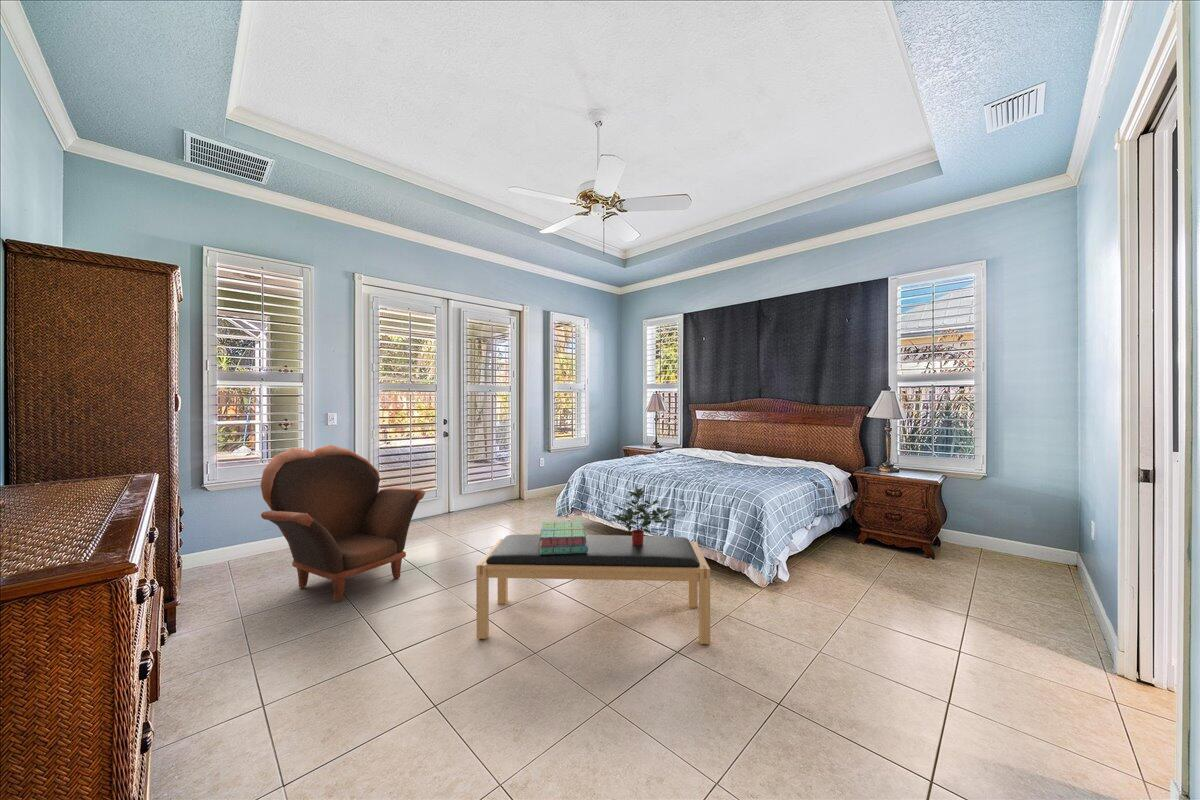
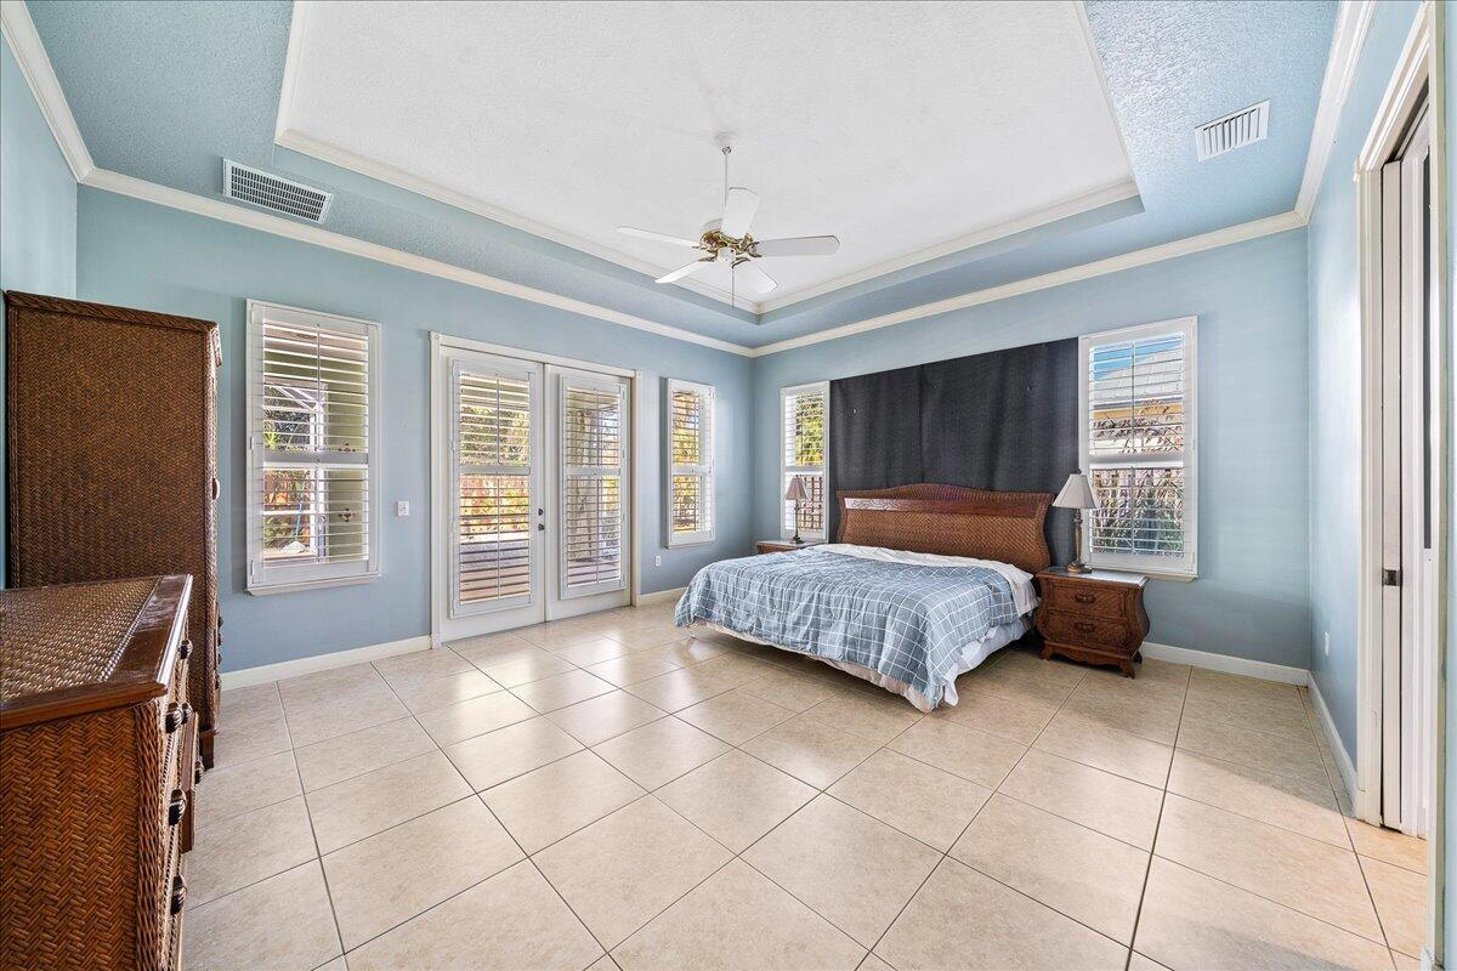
- stack of books (563, 536)
- armchair (339, 513)
- bench (594, 579)
- potted plant (643, 517)
